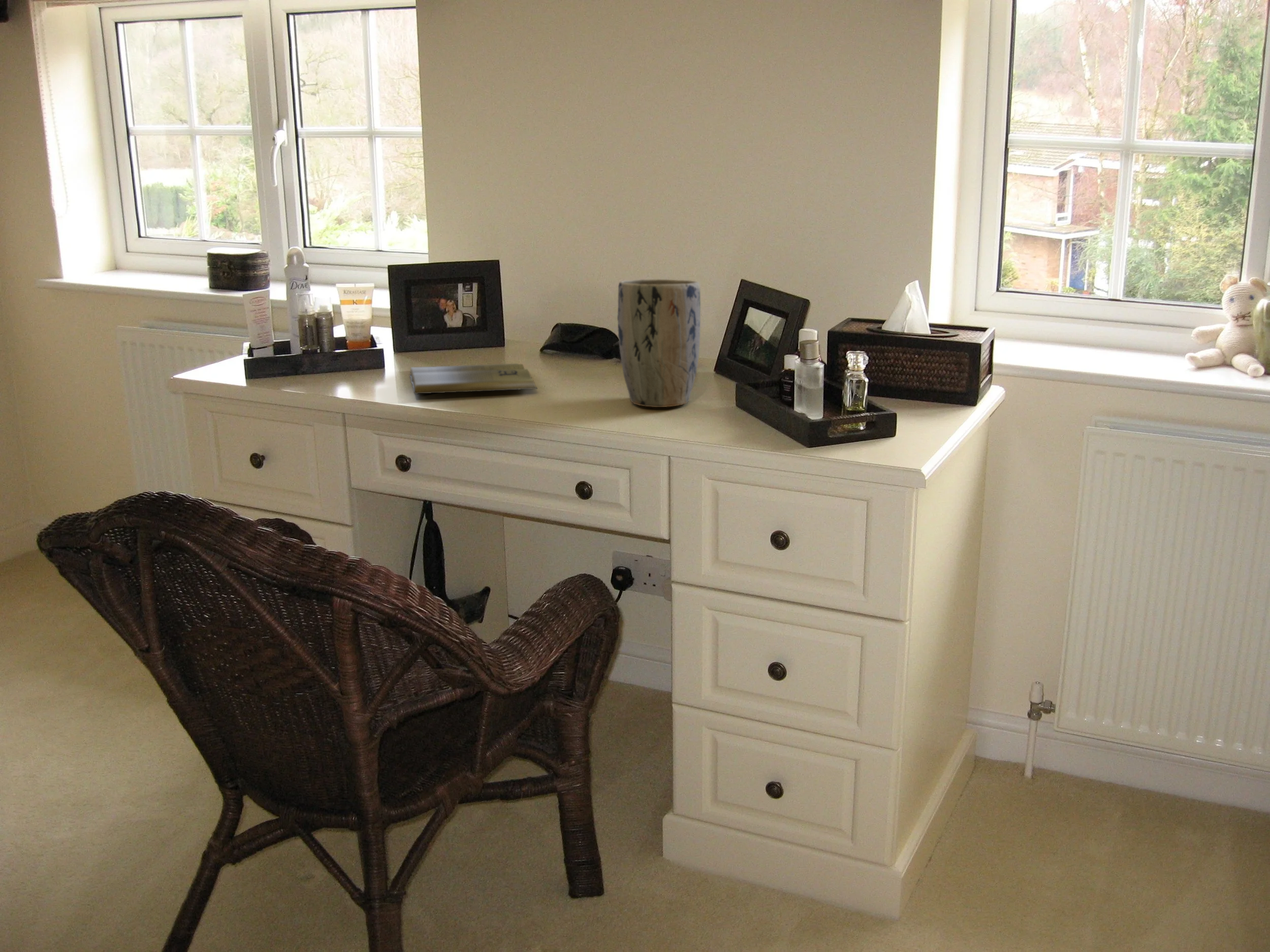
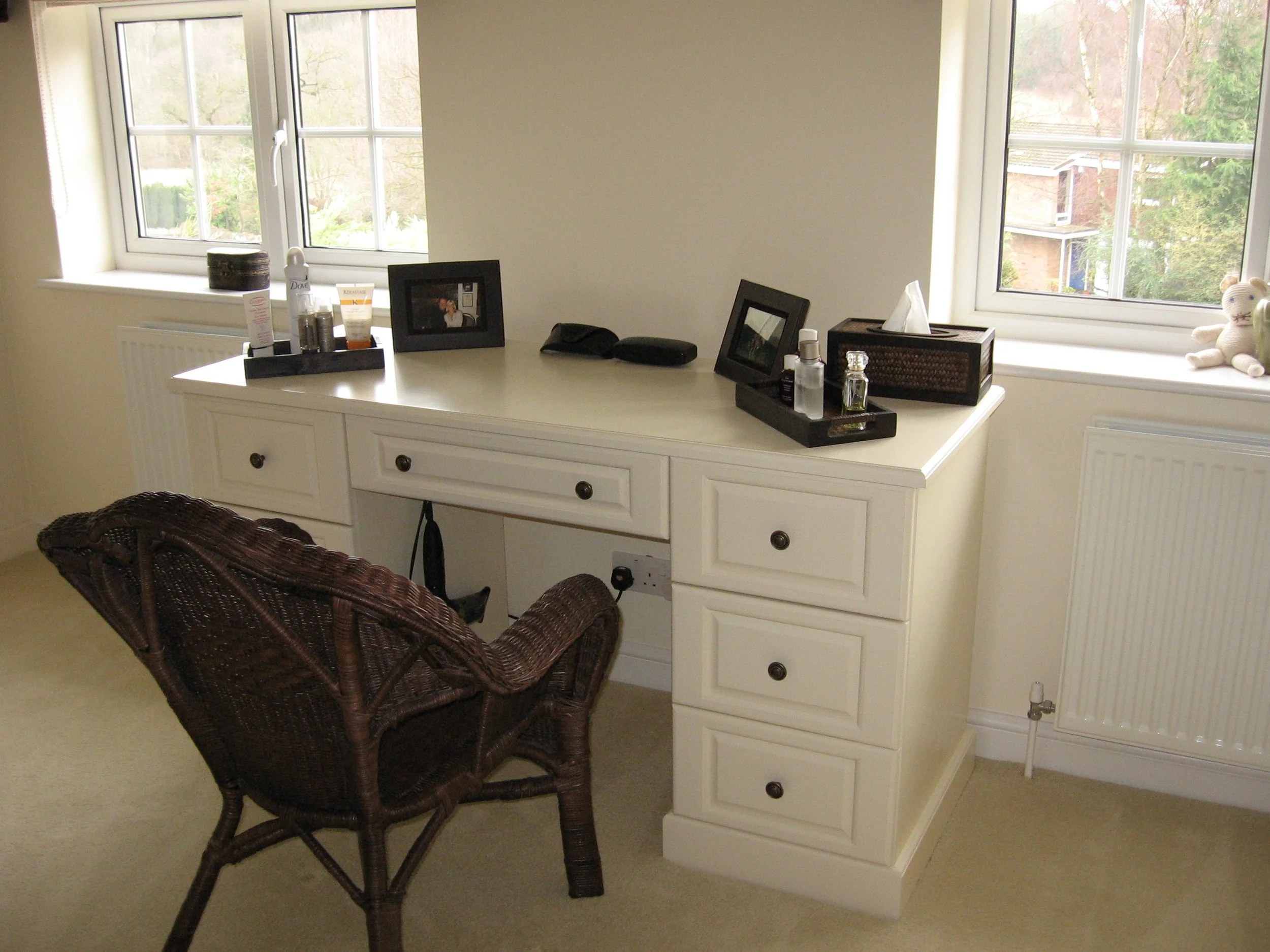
- book (469, 375)
- plant pot (659, 343)
